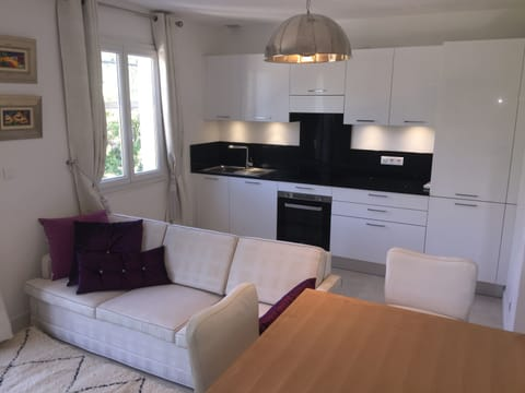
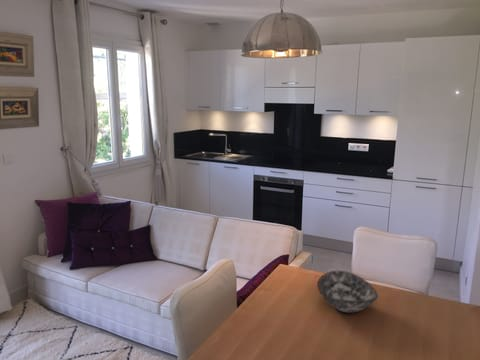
+ bowl (346, 295)
